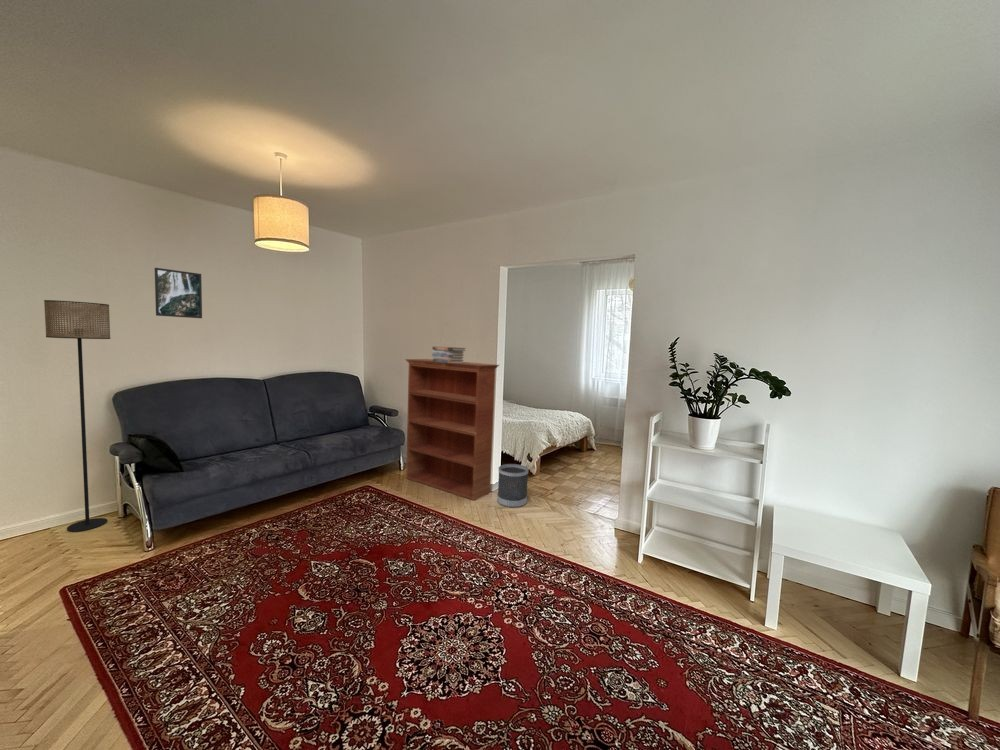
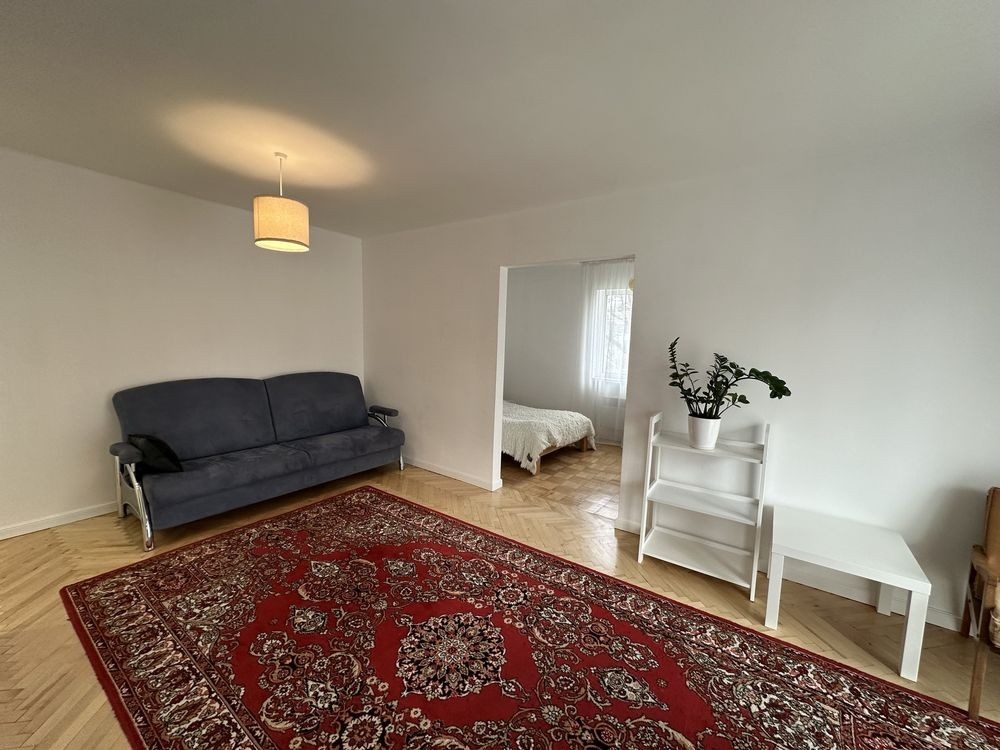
- wastebasket (512, 485)
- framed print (179, 294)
- floor lamp (82, 416)
- bookcase (448, 424)
- book stack (448, 354)
